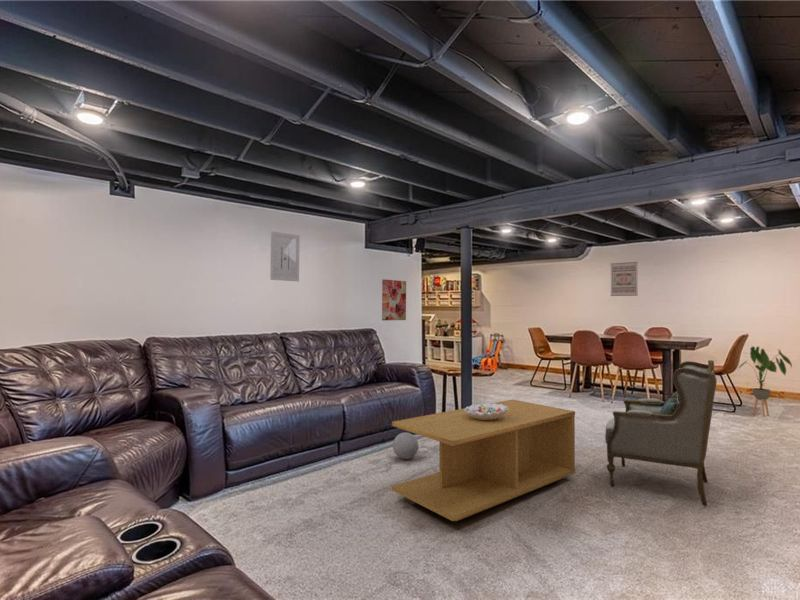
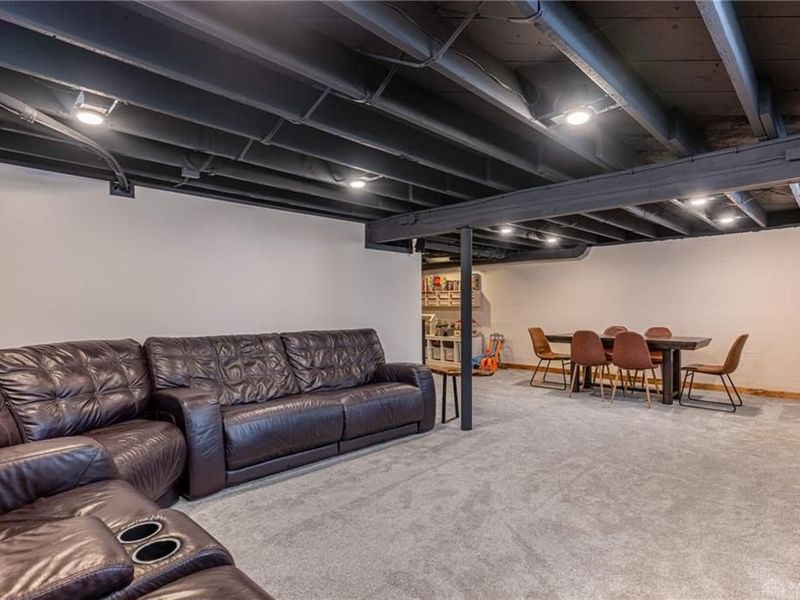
- decorative bowl (486, 411)
- house plant (764, 379)
- wall art (394, 300)
- wall art (285, 257)
- coffee table (488, 452)
- armchair (661, 420)
- wall art (623, 279)
- ball (405, 445)
